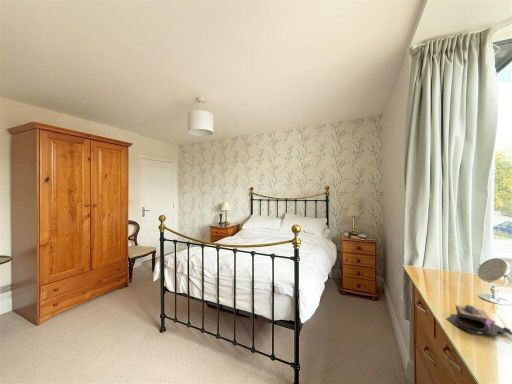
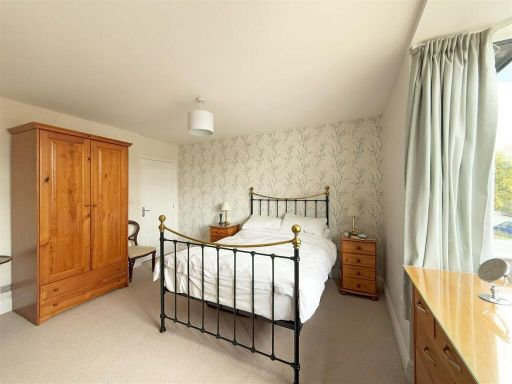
- jewelry box (474, 315)
